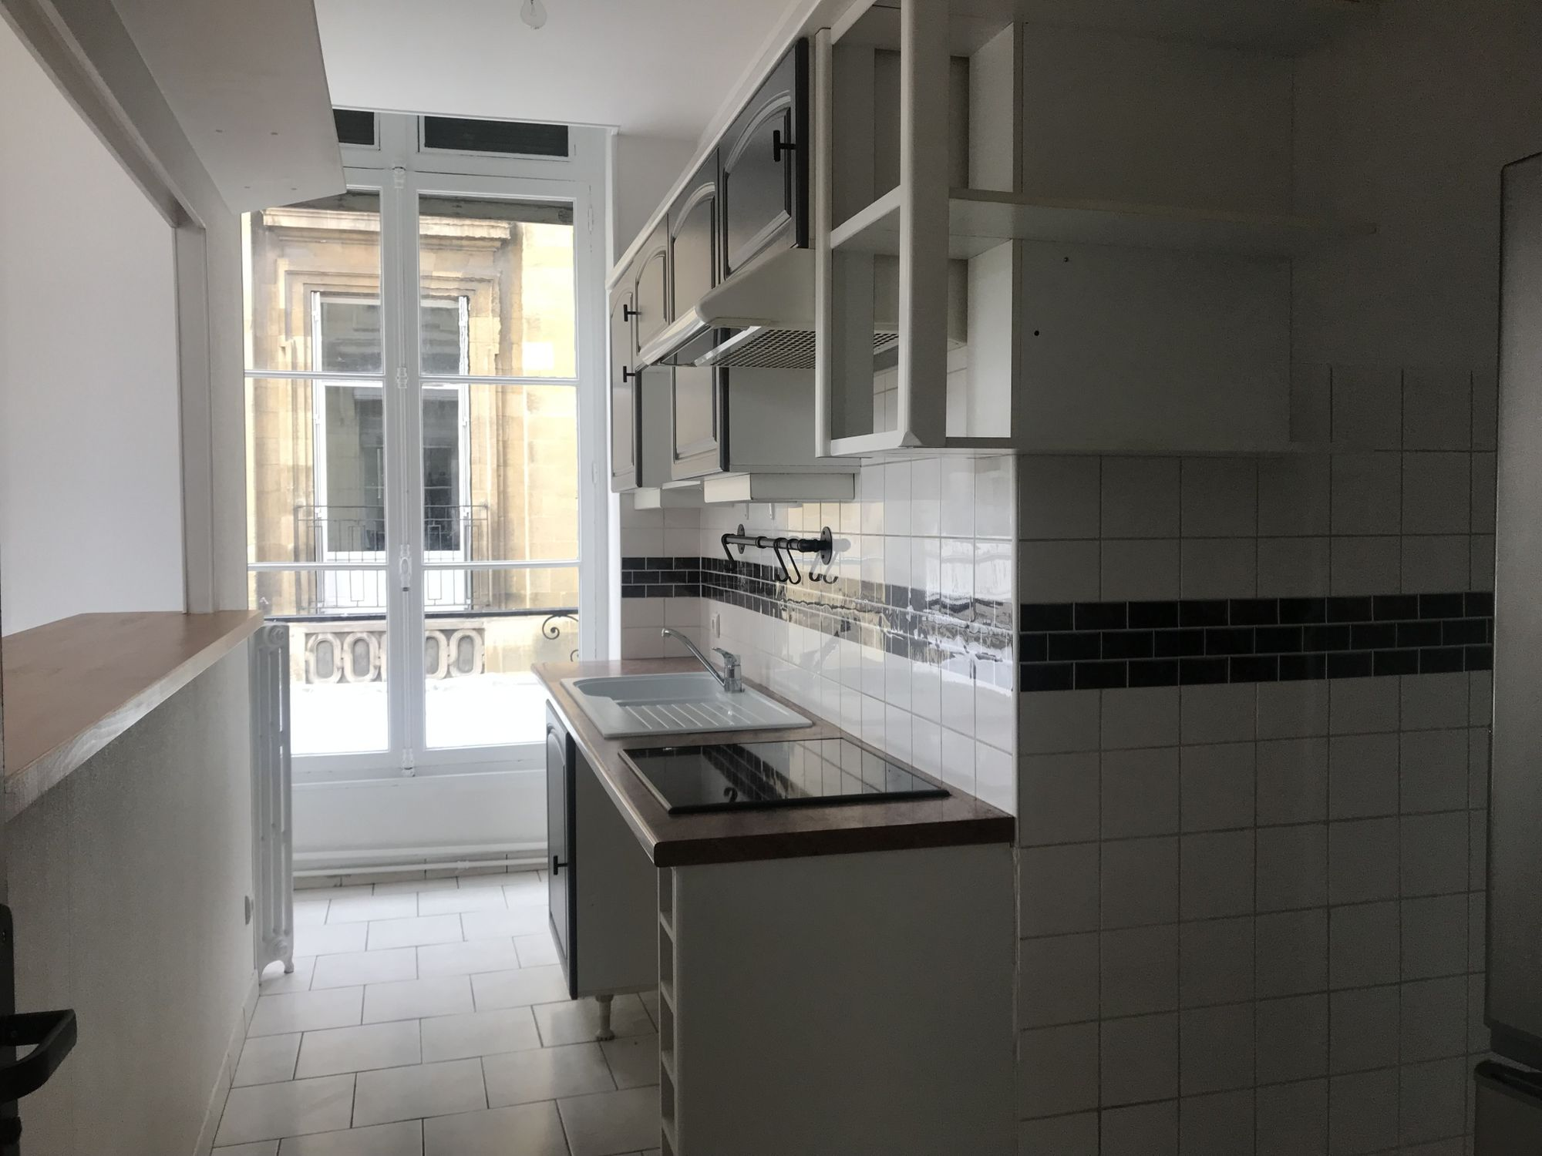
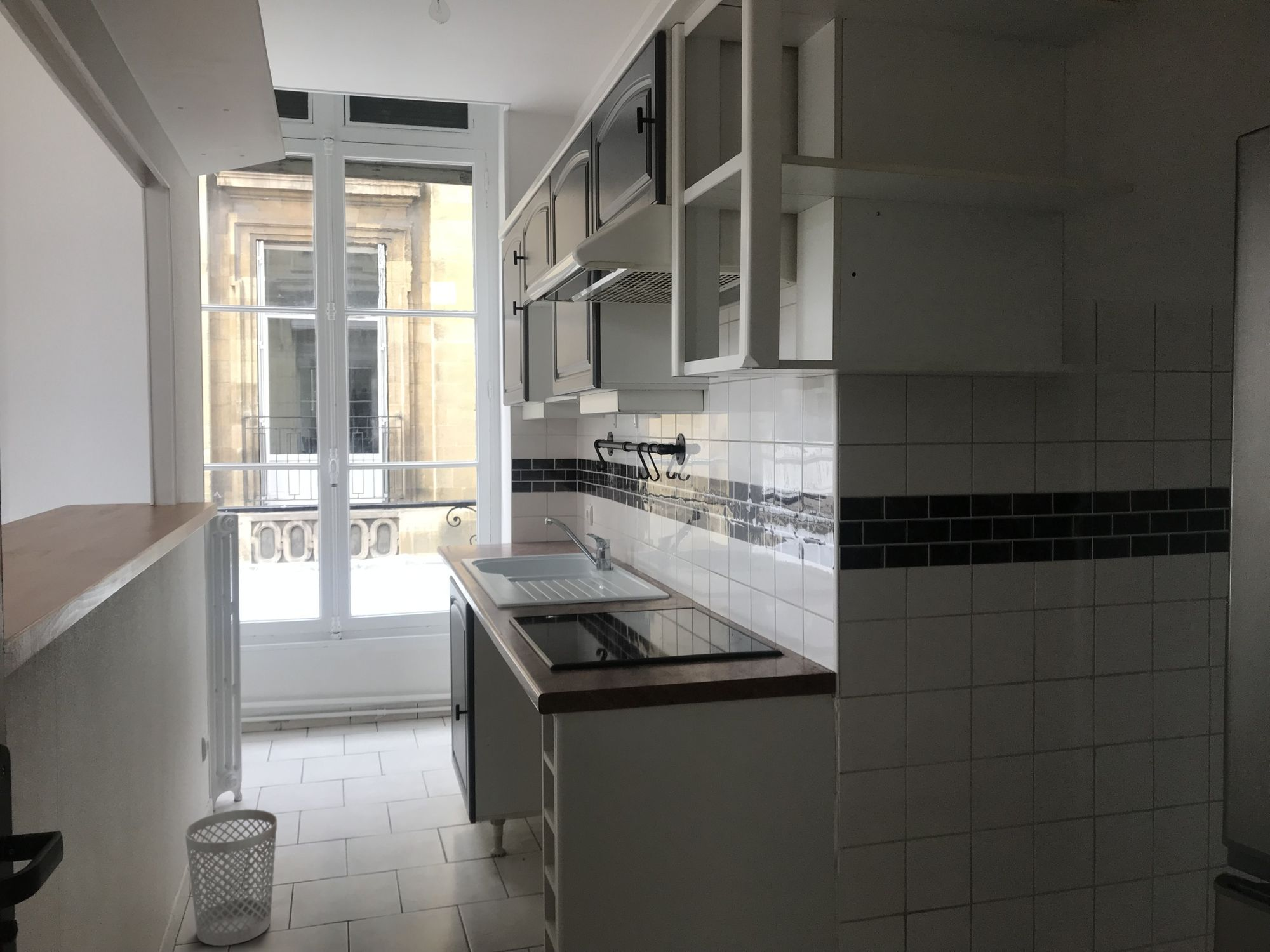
+ wastebasket (232, 876)
